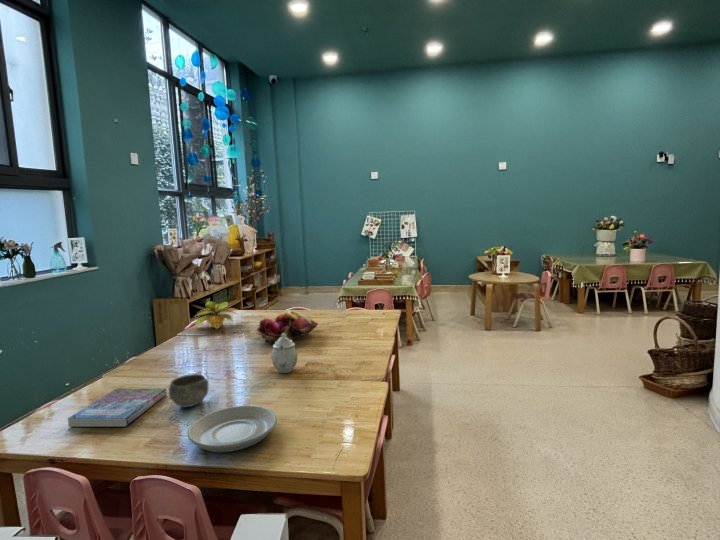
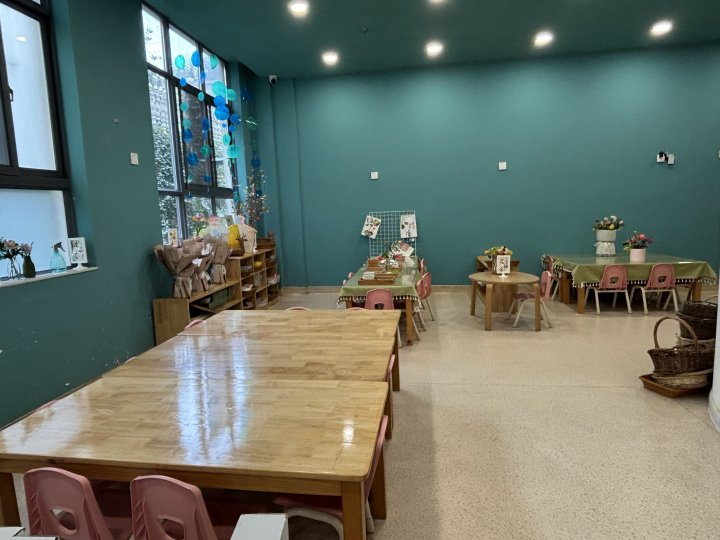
- plate (233, 430)
- book (121, 405)
- fruit basket (287, 325)
- plant (213, 314)
- bowl (189, 391)
- teapot (284, 352)
